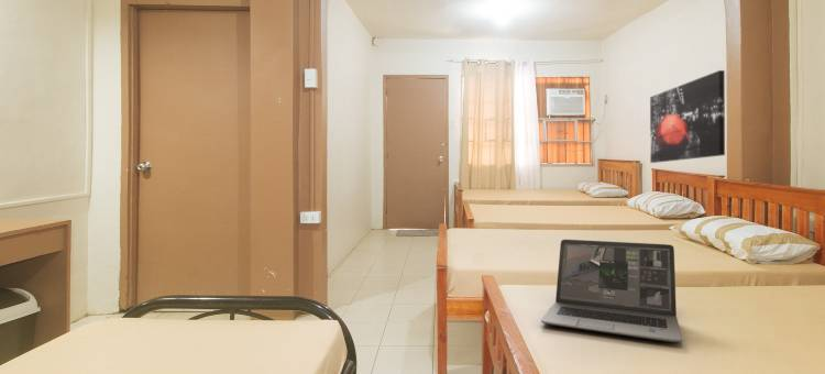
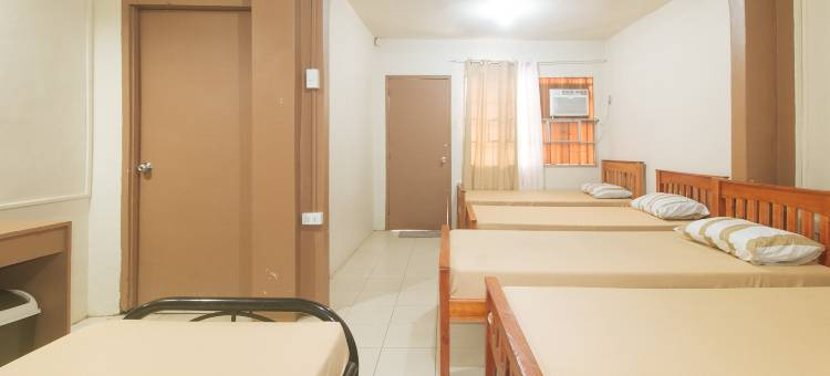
- laptop (610, 284)
- wall art (682, 122)
